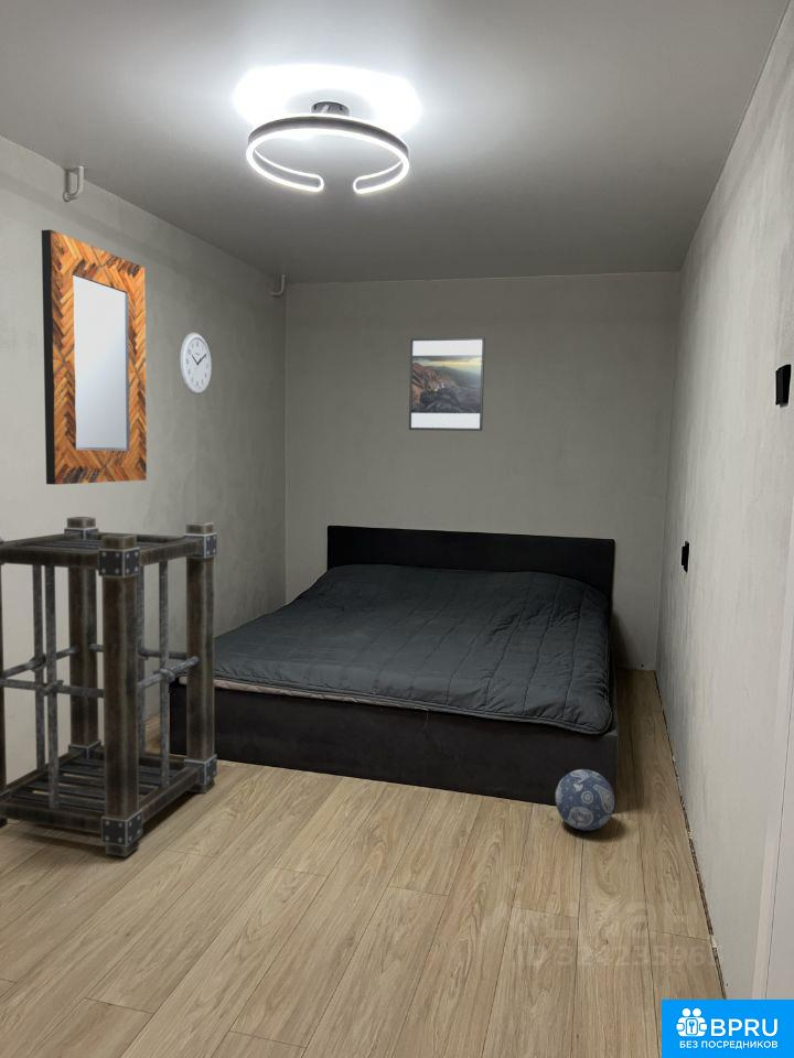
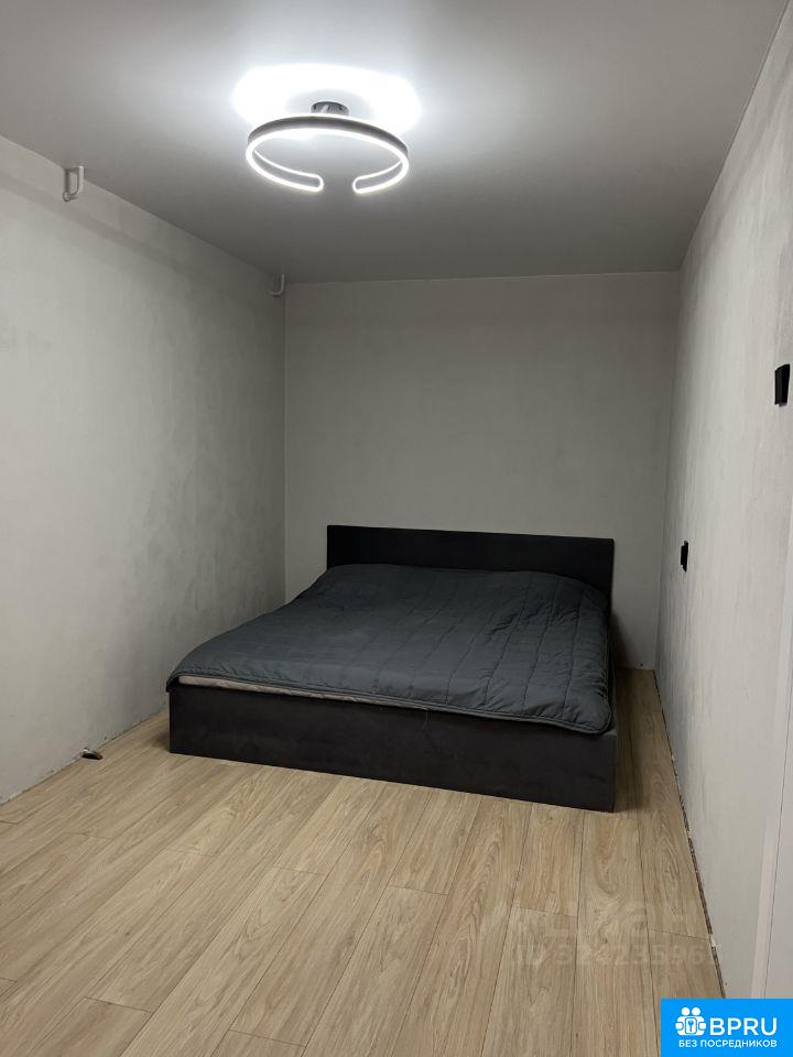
- home mirror (99, 367)
- wall clock (196, 364)
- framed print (446, 384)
- decorative ball (584, 799)
- shelving unit (97, 668)
